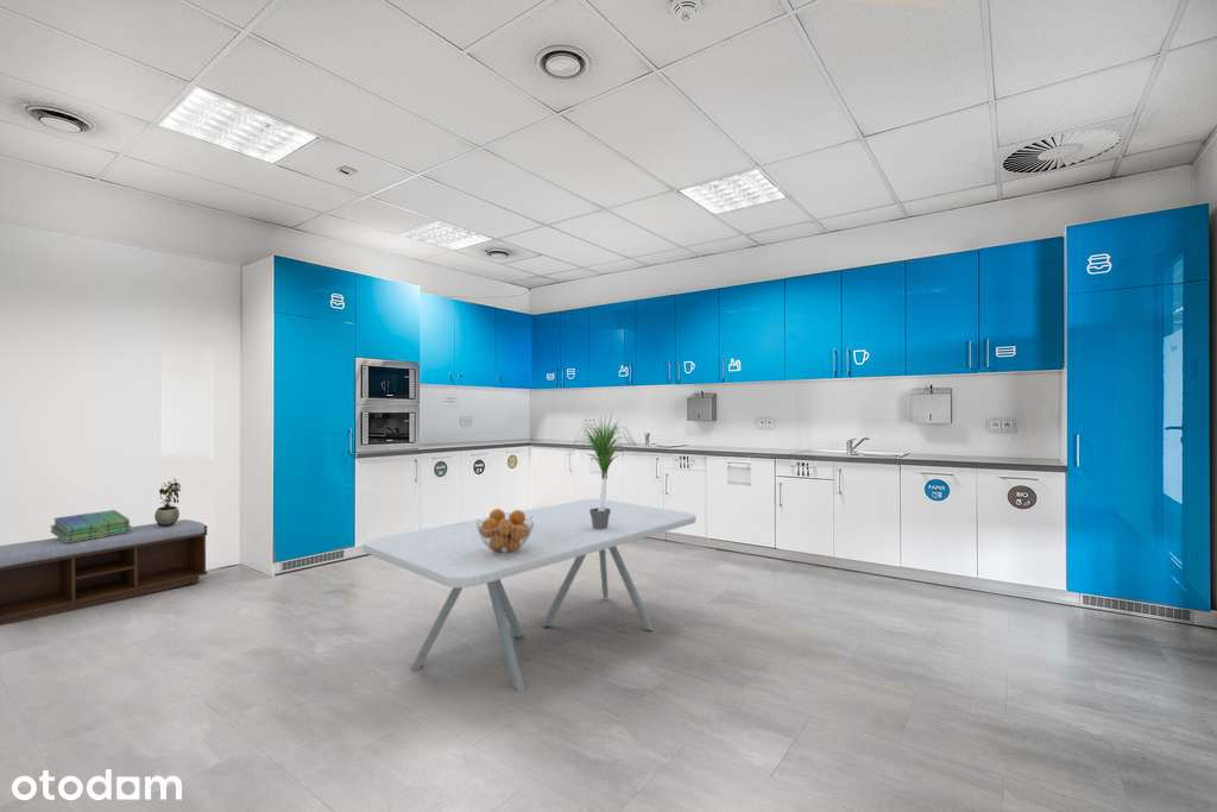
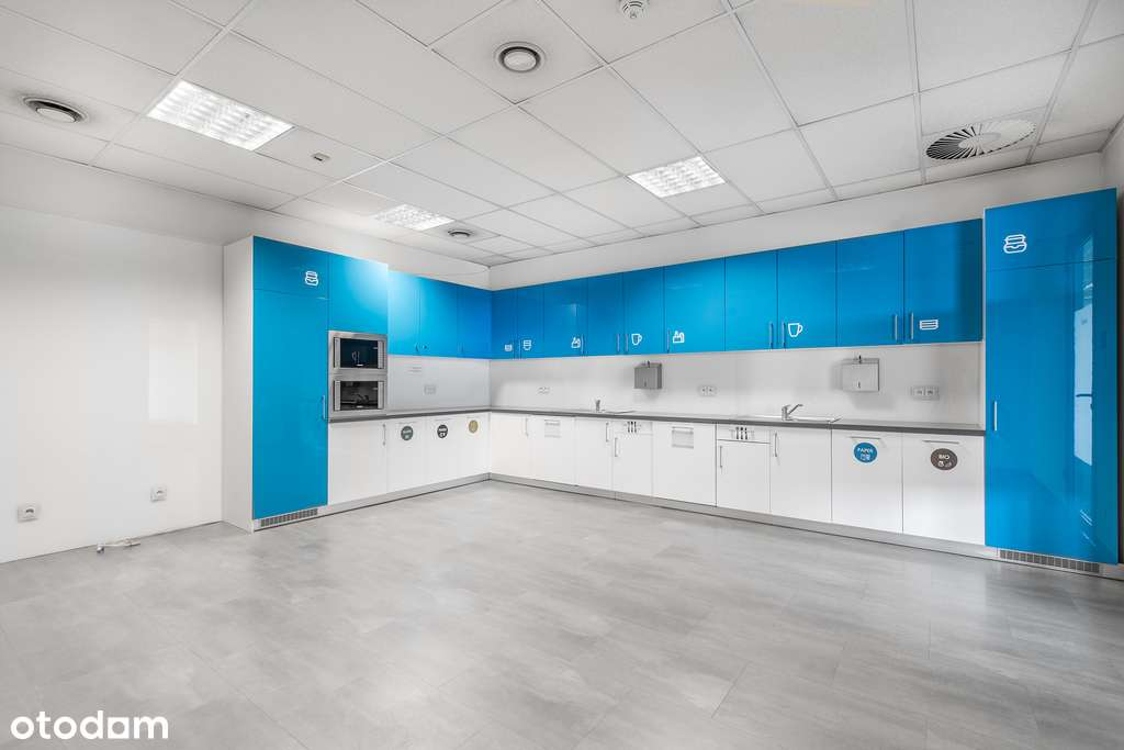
- dining table (559, 590)
- potted plant (604, 467)
- bench (99, 566)
- fruit basket (505, 530)
- stack of books (92, 528)
- potted plant (166, 501)
